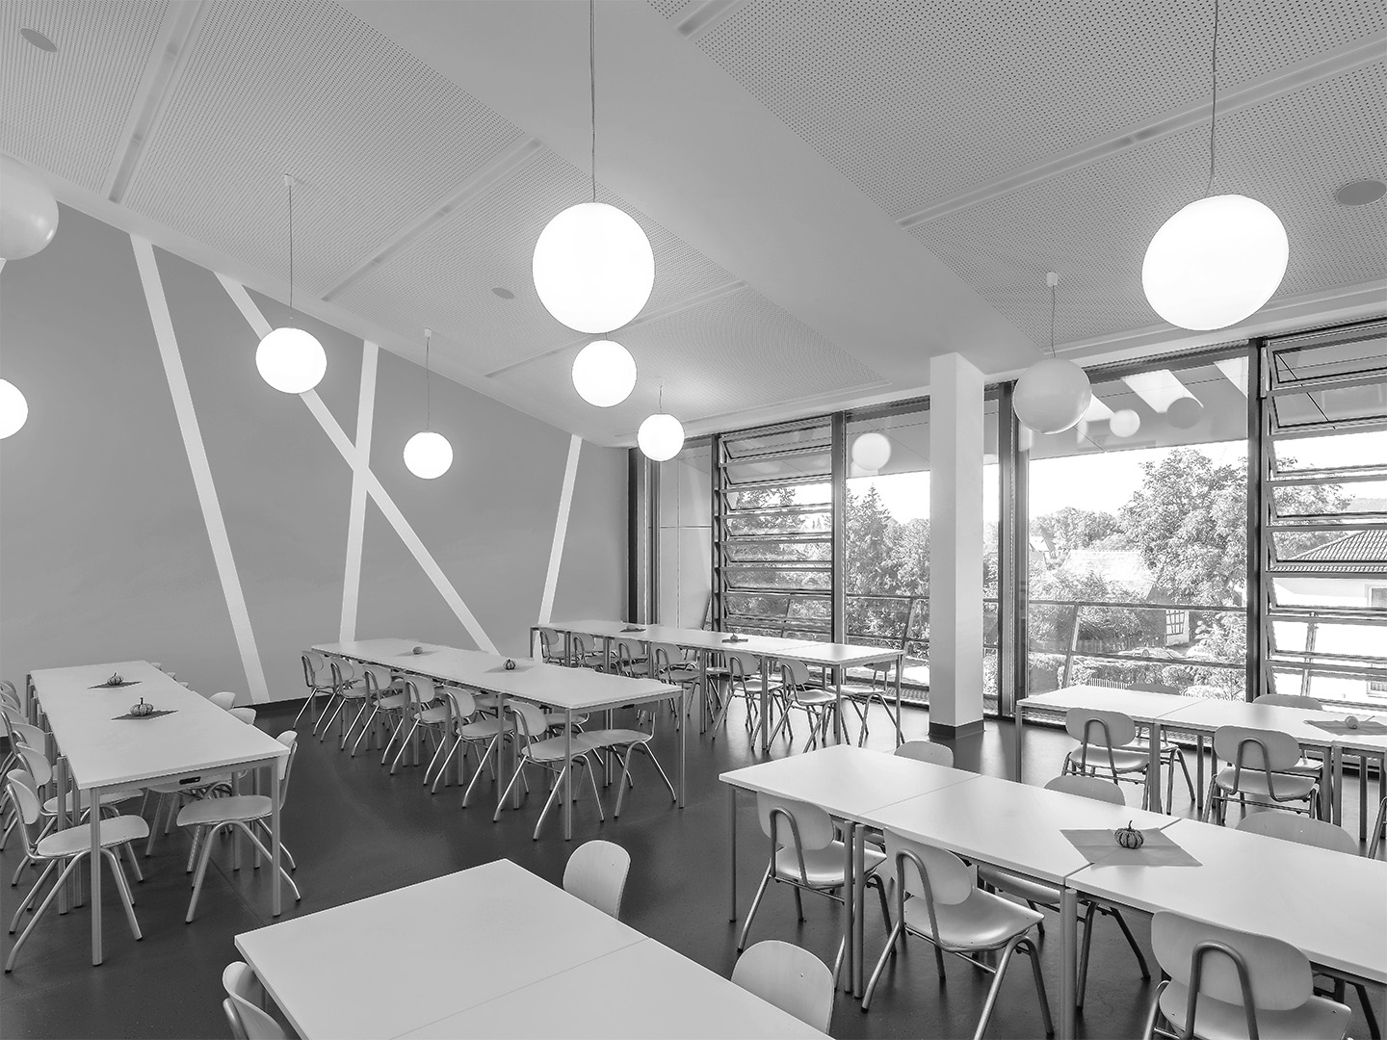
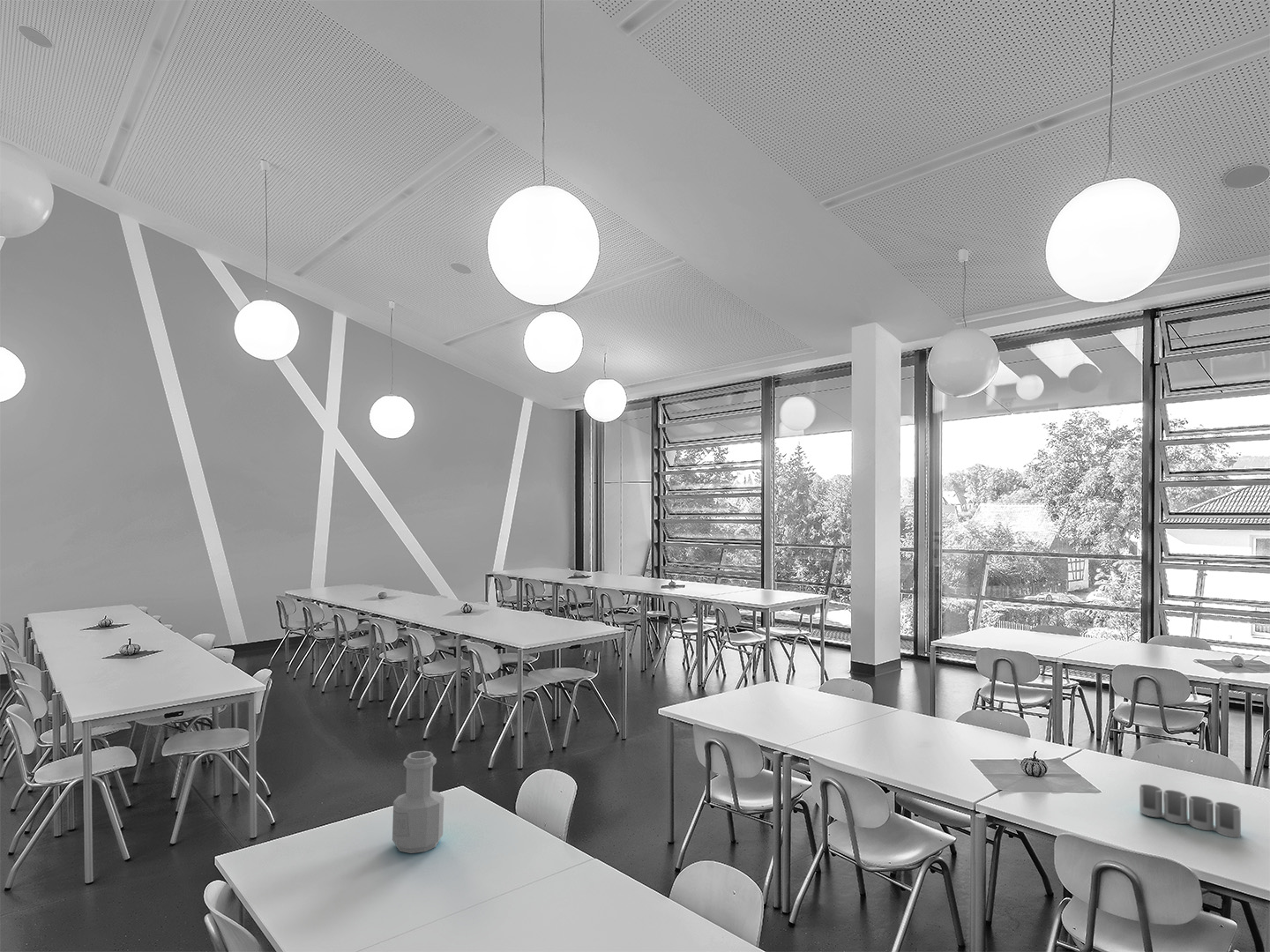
+ pen holder (1189, 809)
+ bottle (418, 799)
